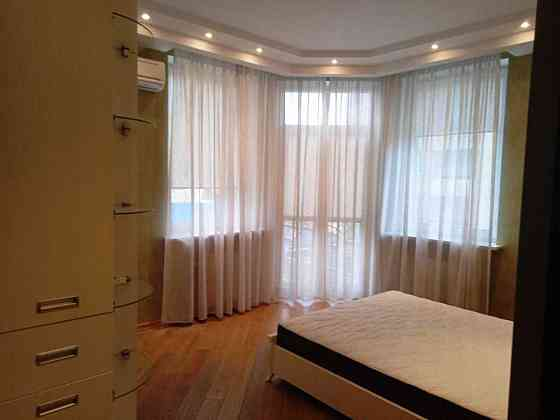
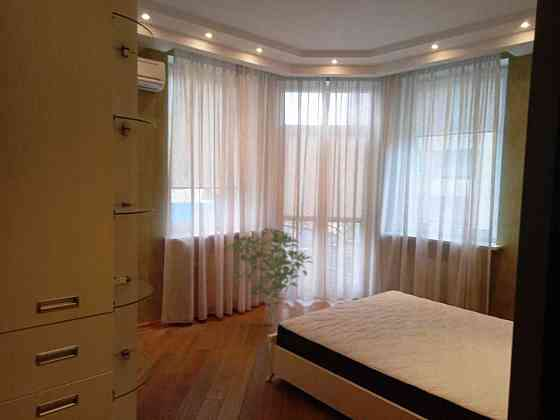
+ shrub (270, 276)
